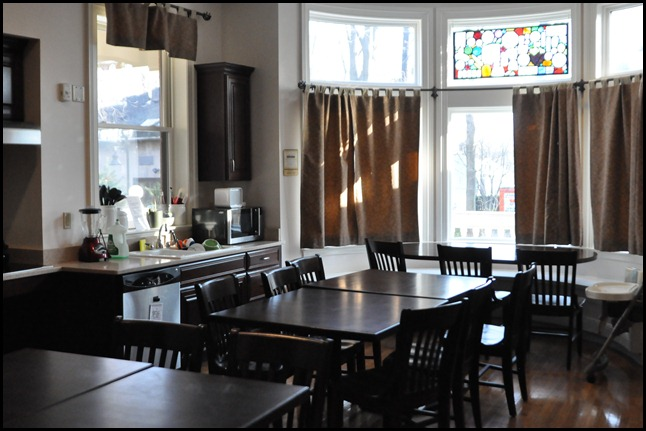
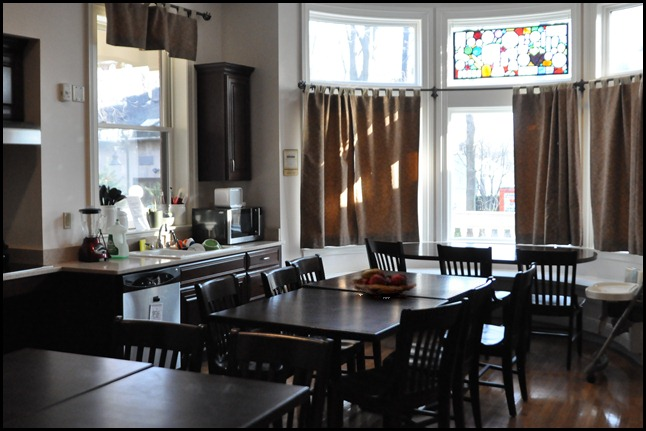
+ fruit basket (380, 281)
